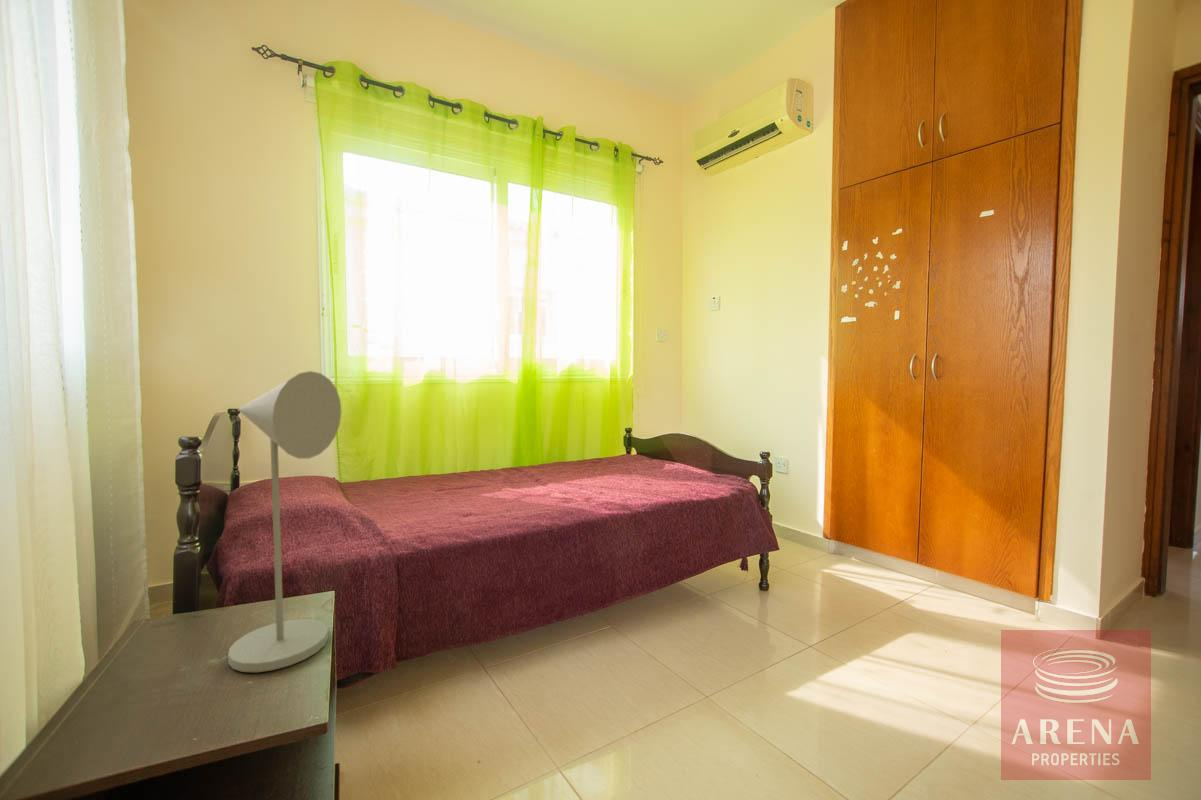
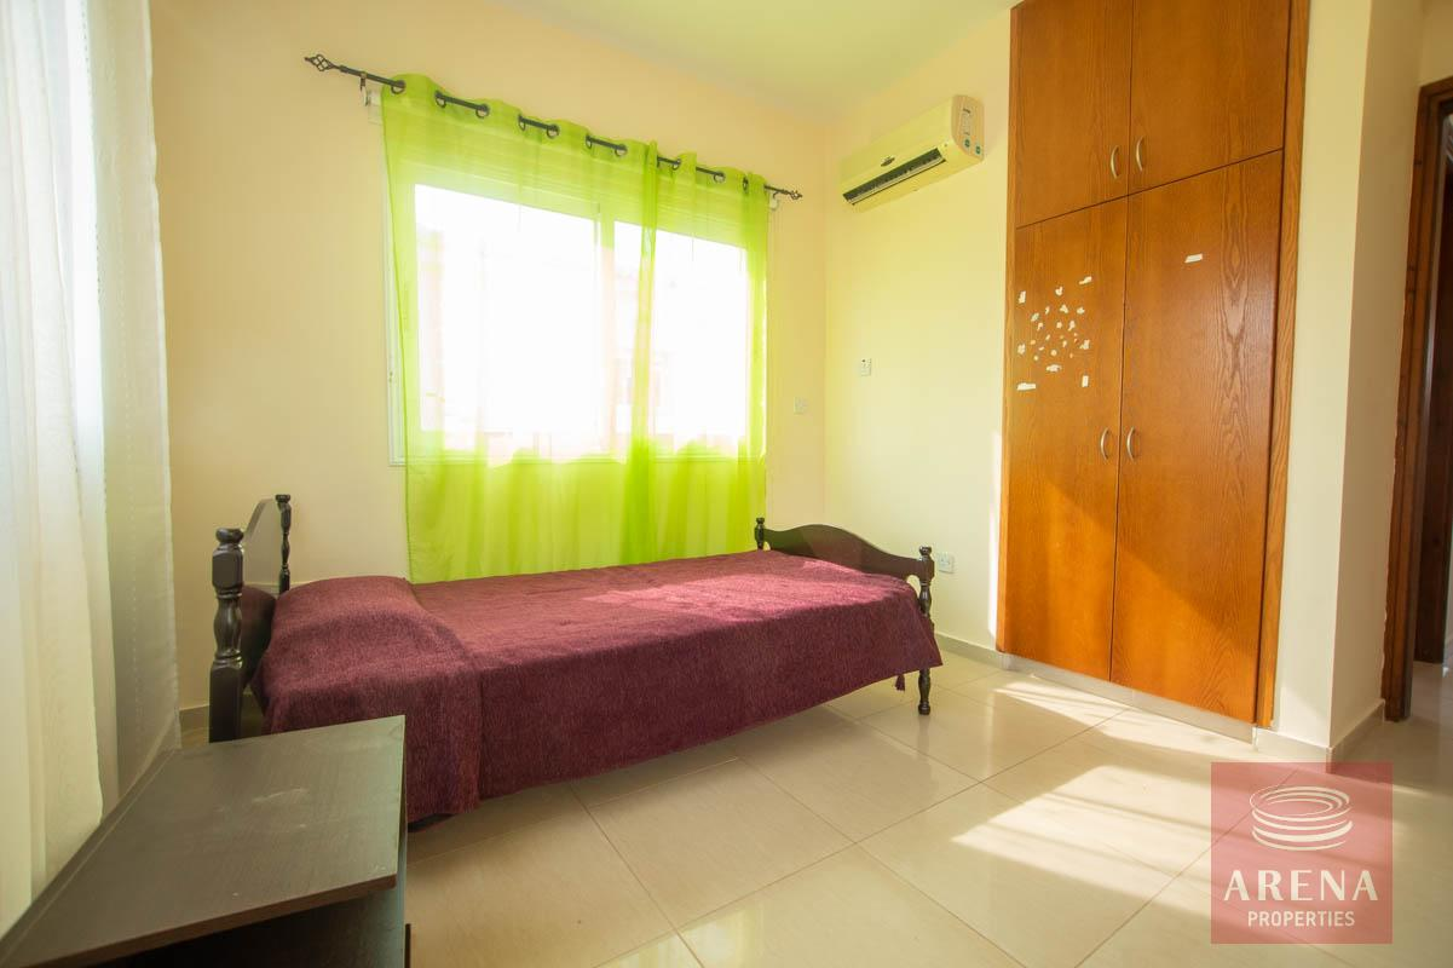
- desk lamp (277, 511)
